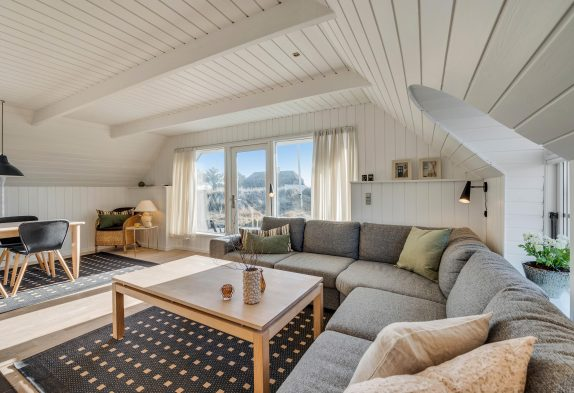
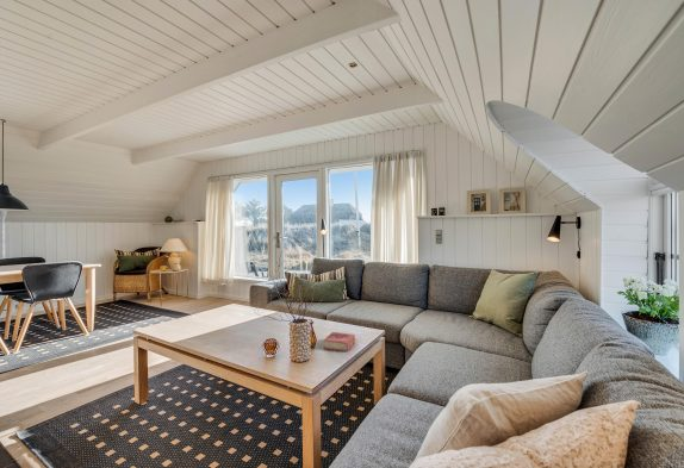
+ book (340, 341)
